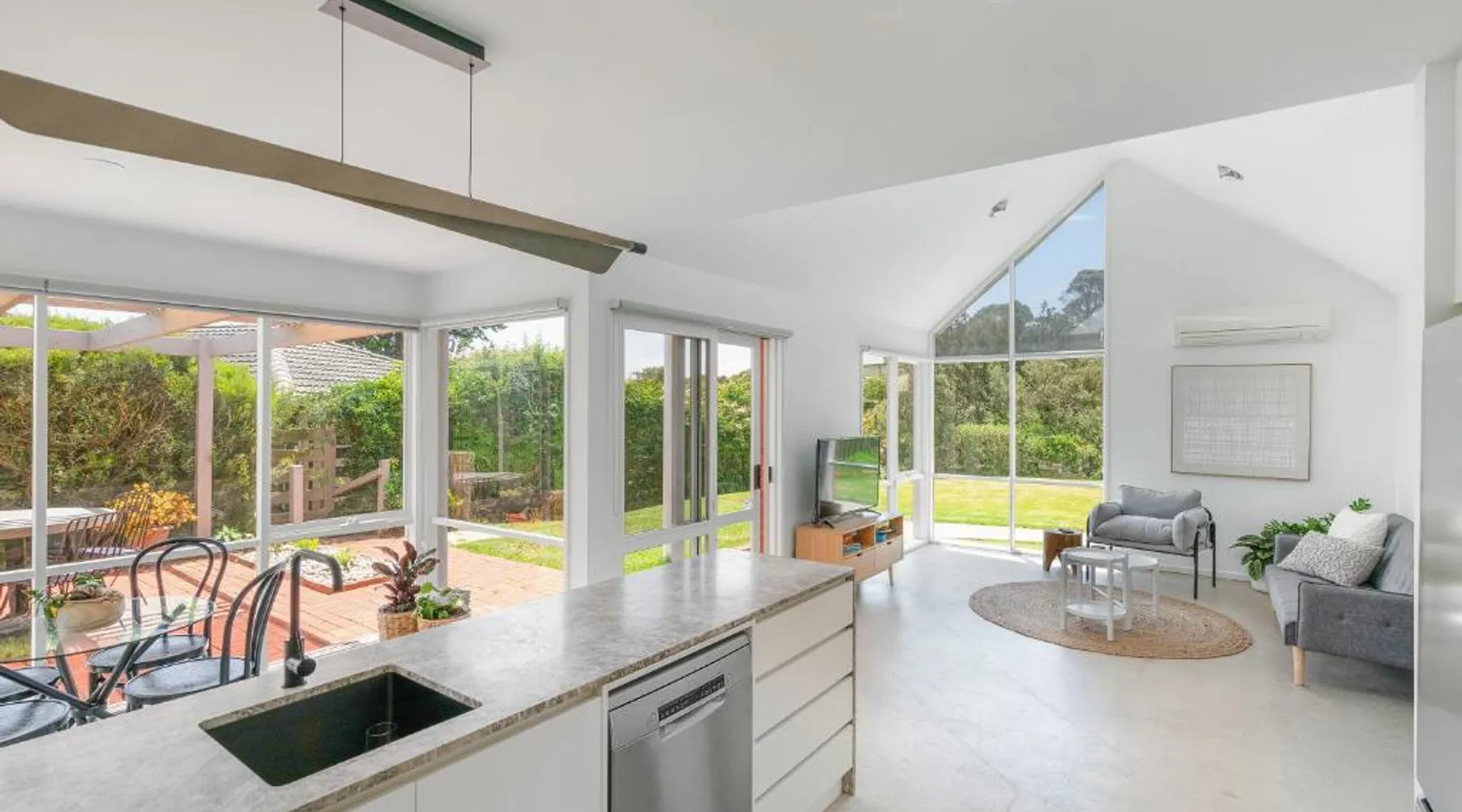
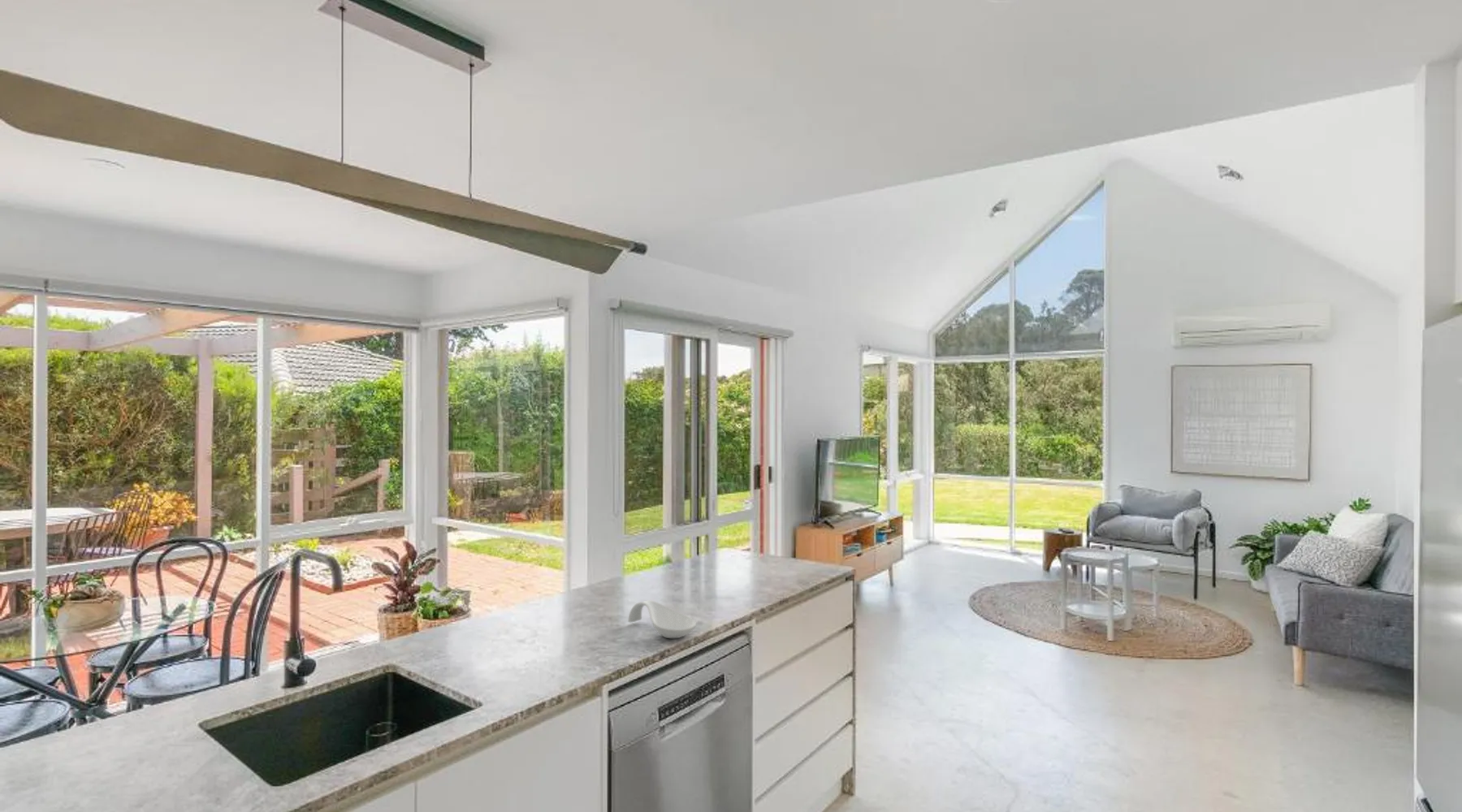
+ spoon rest (660, 618)
